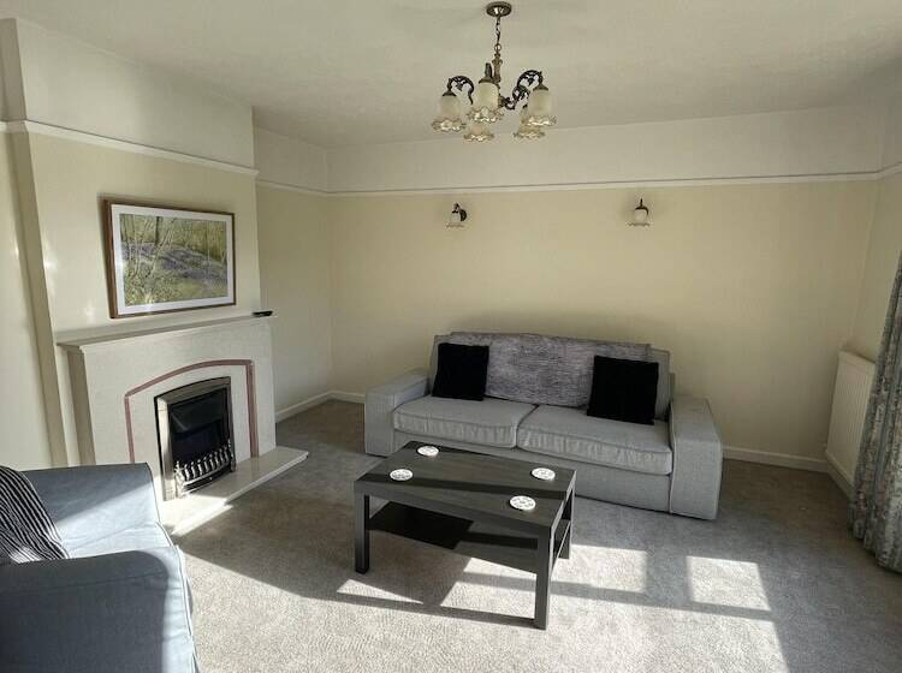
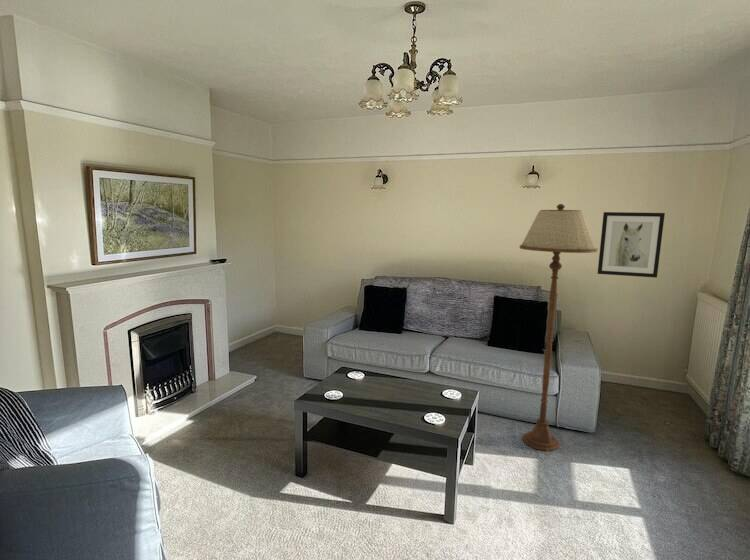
+ wall art (629, 244)
+ floor lamp (550, 328)
